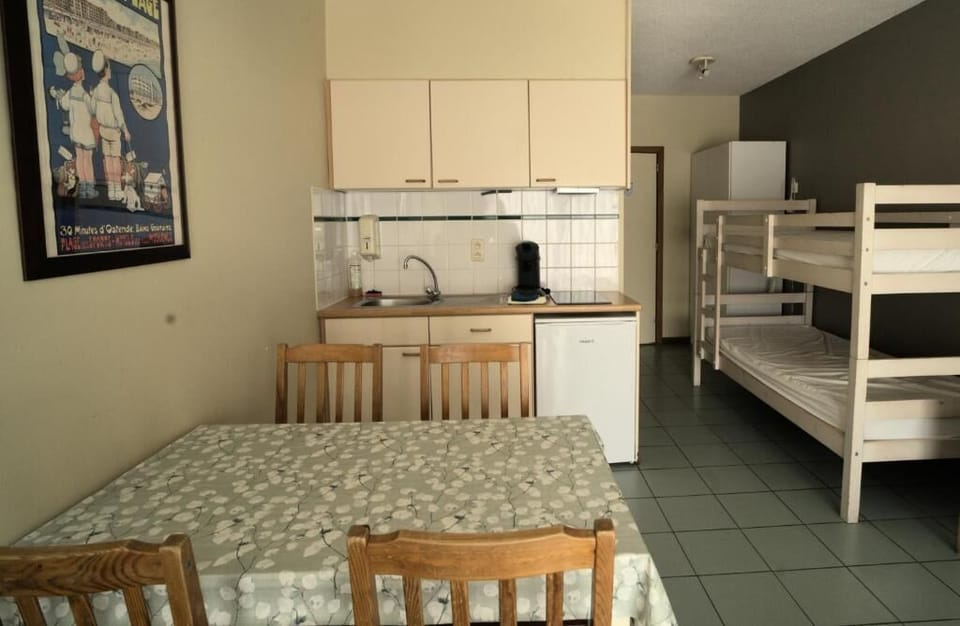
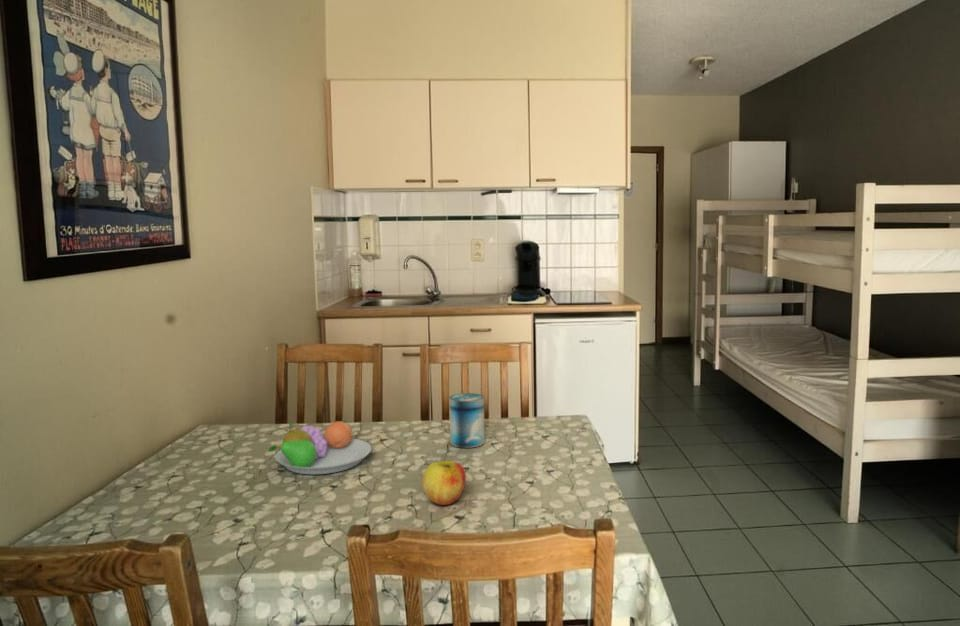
+ apple (444, 482)
+ beverage can (467, 419)
+ fruit bowl (319, 443)
